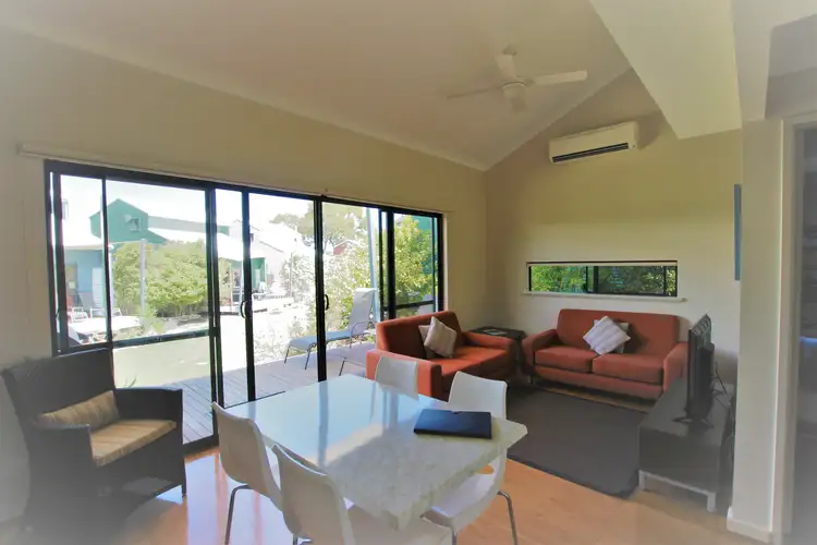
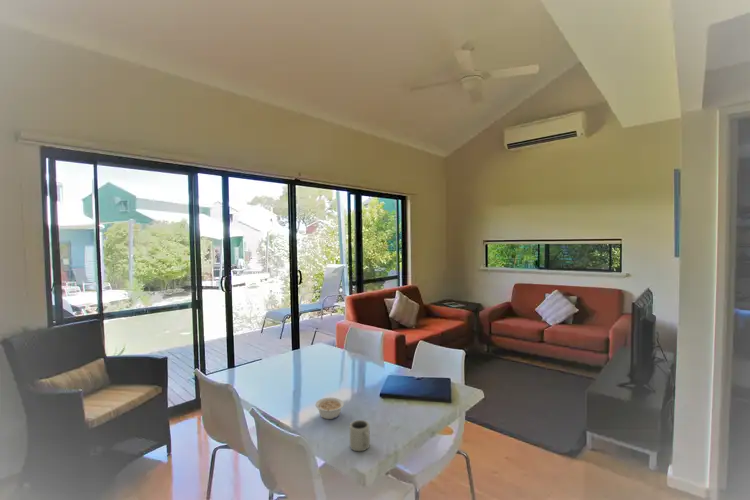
+ cup (361, 436)
+ legume (330, 408)
